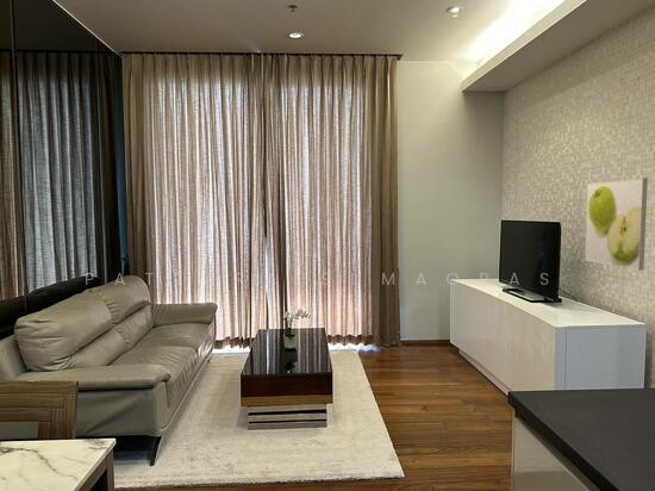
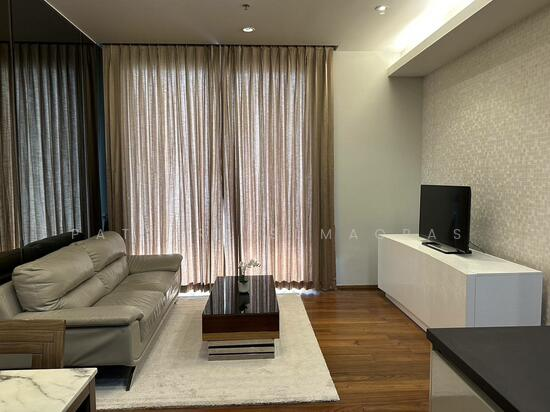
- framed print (612, 223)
